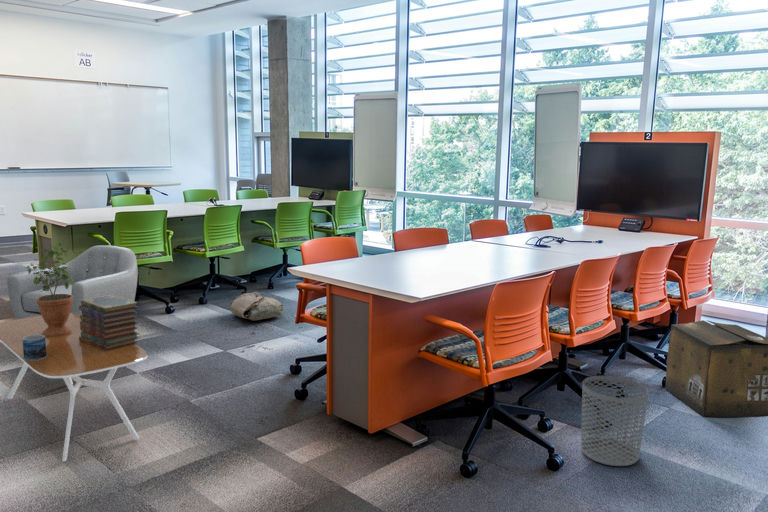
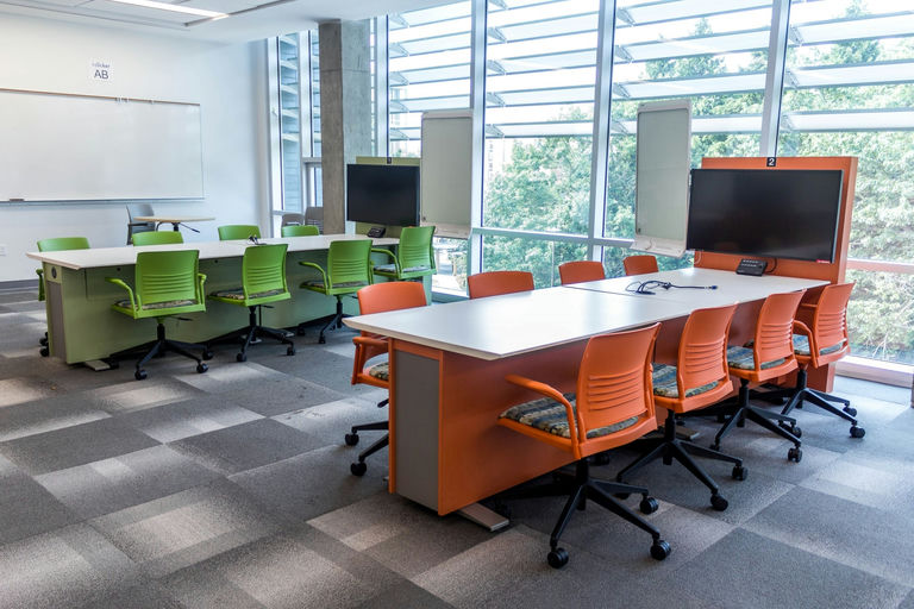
- bag (258, 304)
- waste bin (612, 419)
- potted plant (51, 285)
- armchair (75, 299)
- coffee table (65, 378)
- book stack (109, 321)
- cardboard box (721, 366)
- mug (35, 345)
